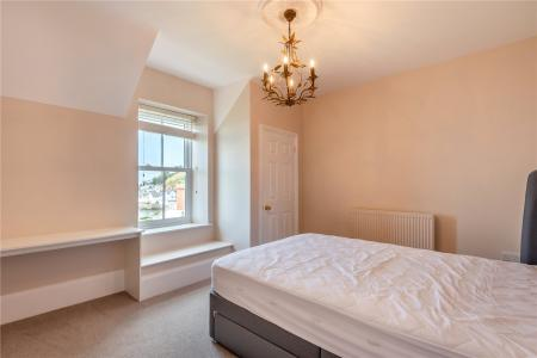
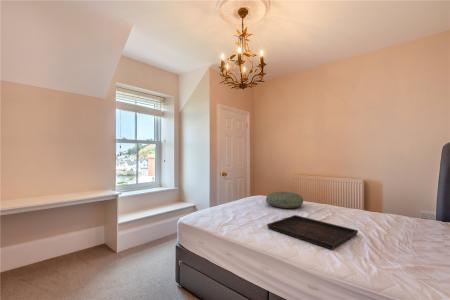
+ pillow (284, 199)
+ serving tray (310, 229)
